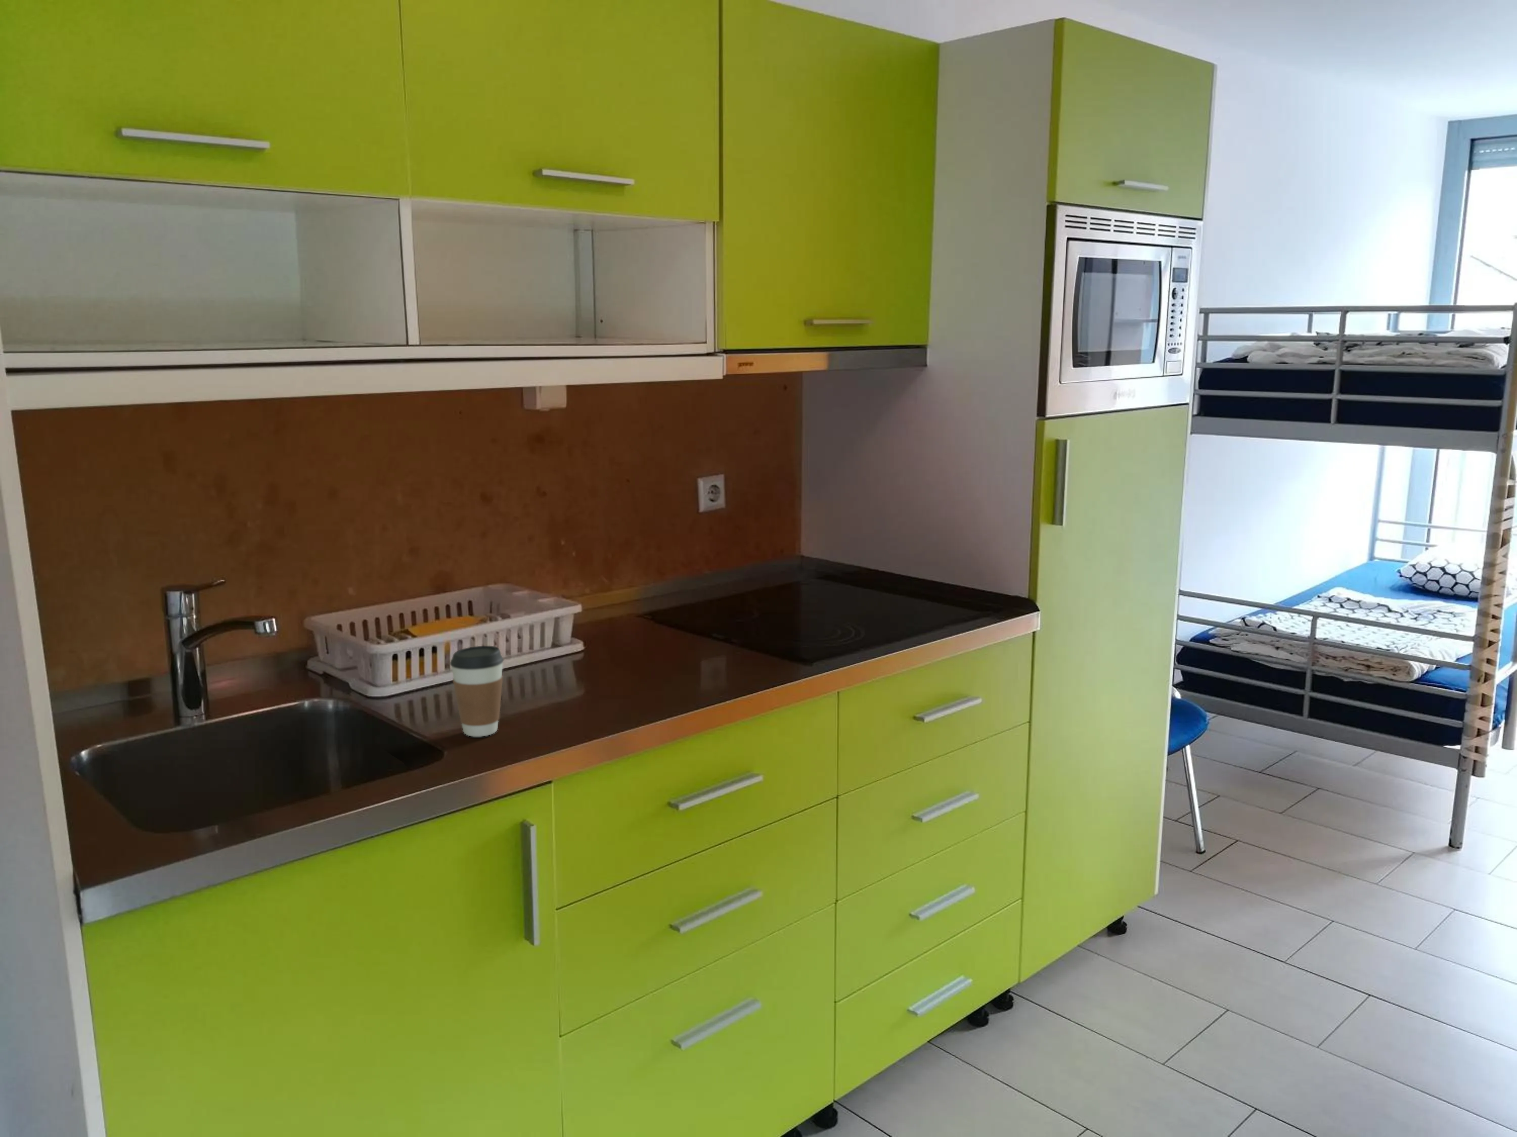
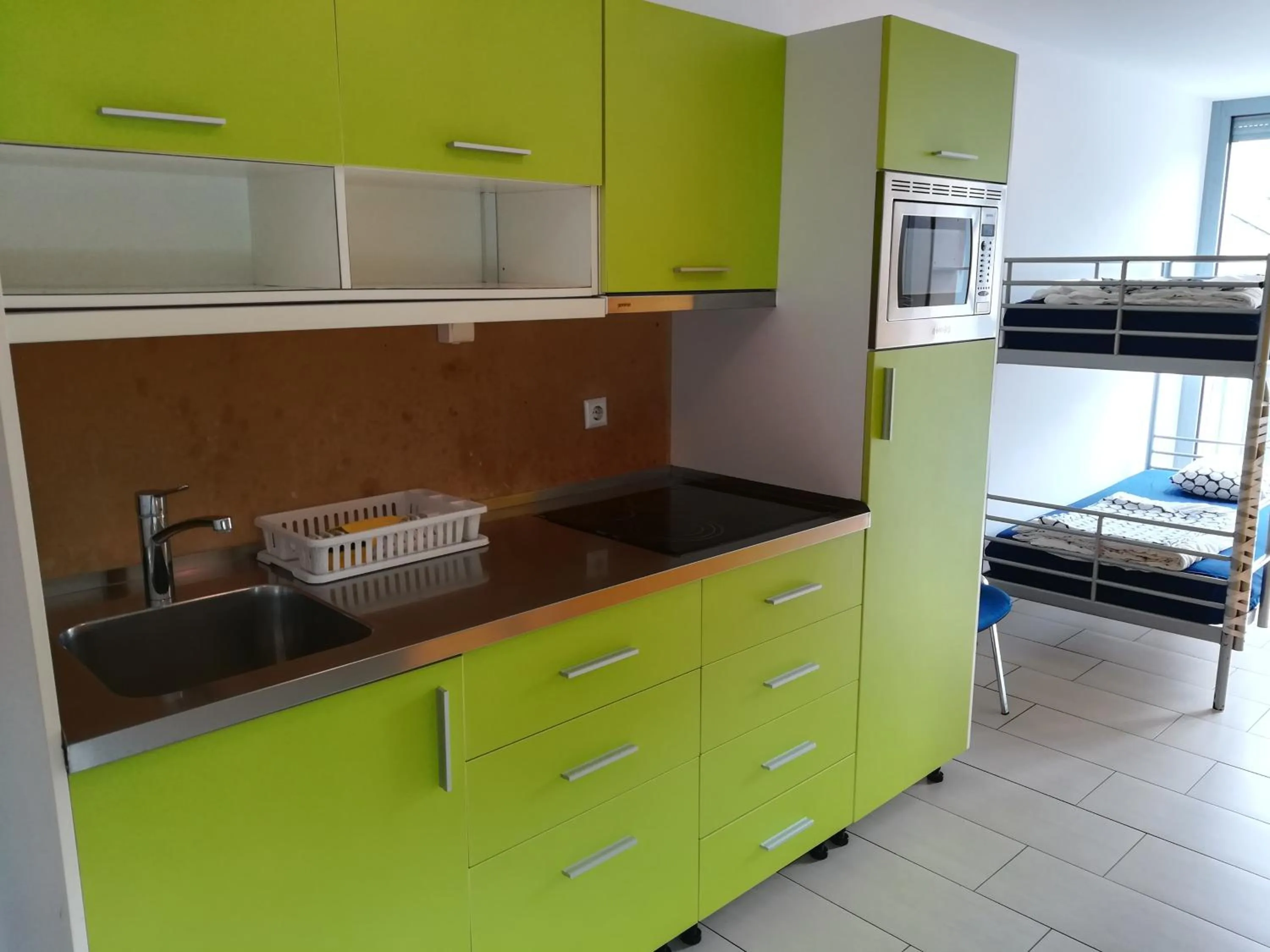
- coffee cup (478, 692)
